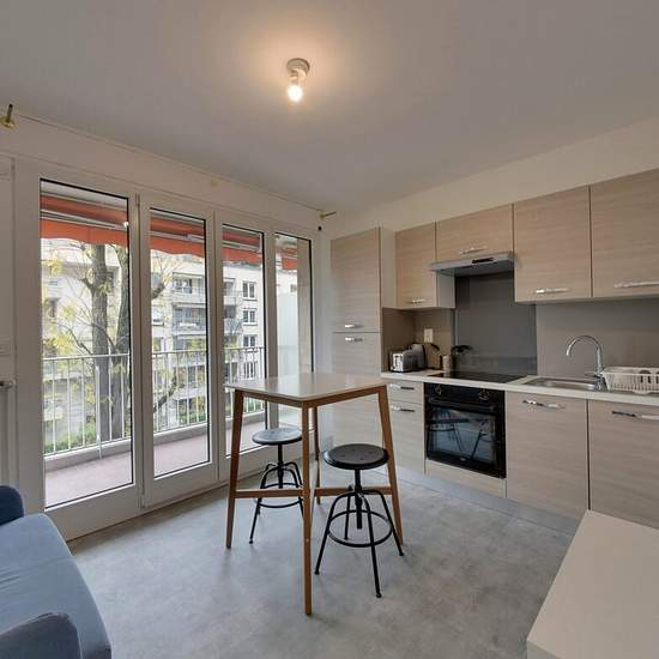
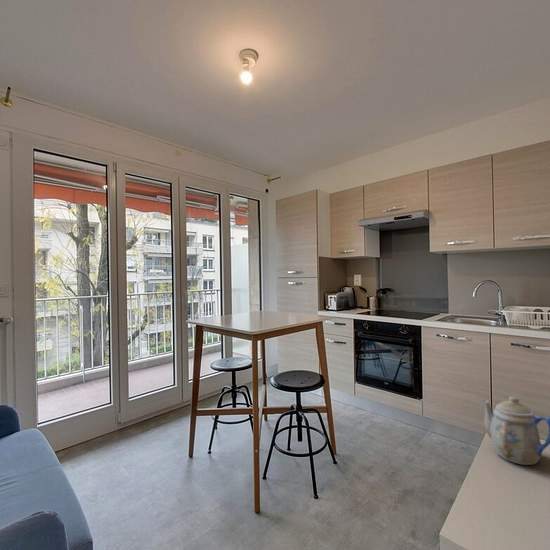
+ teapot (514, 426)
